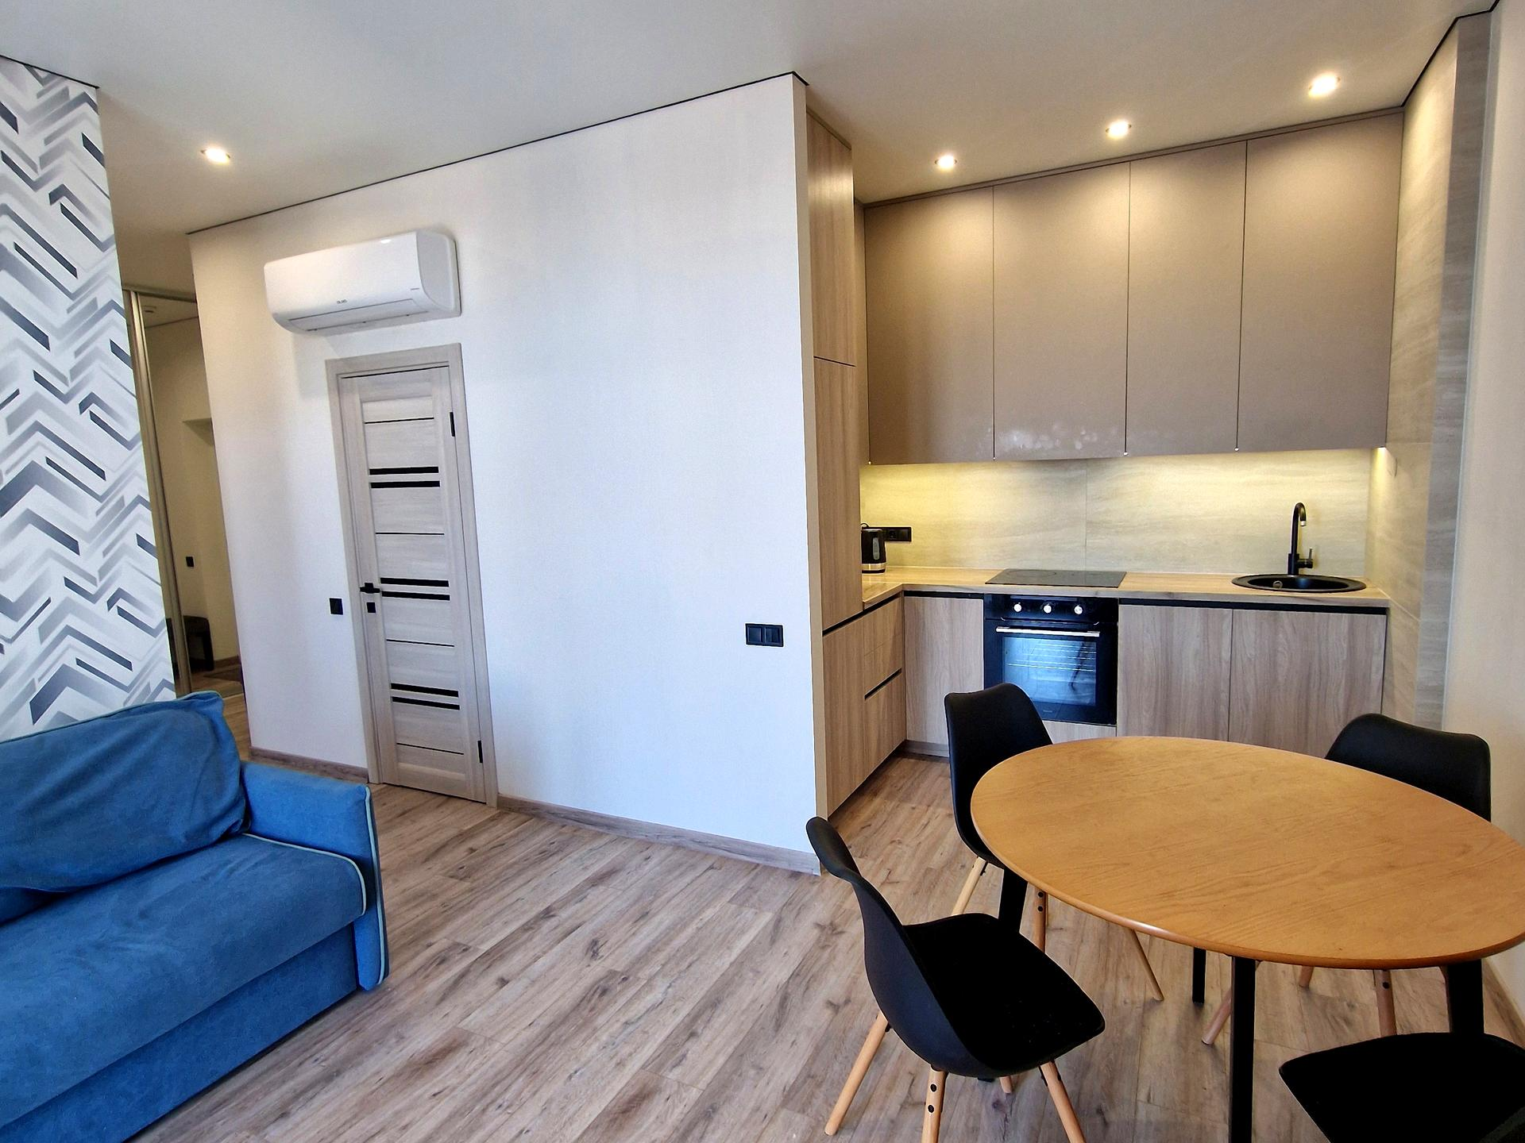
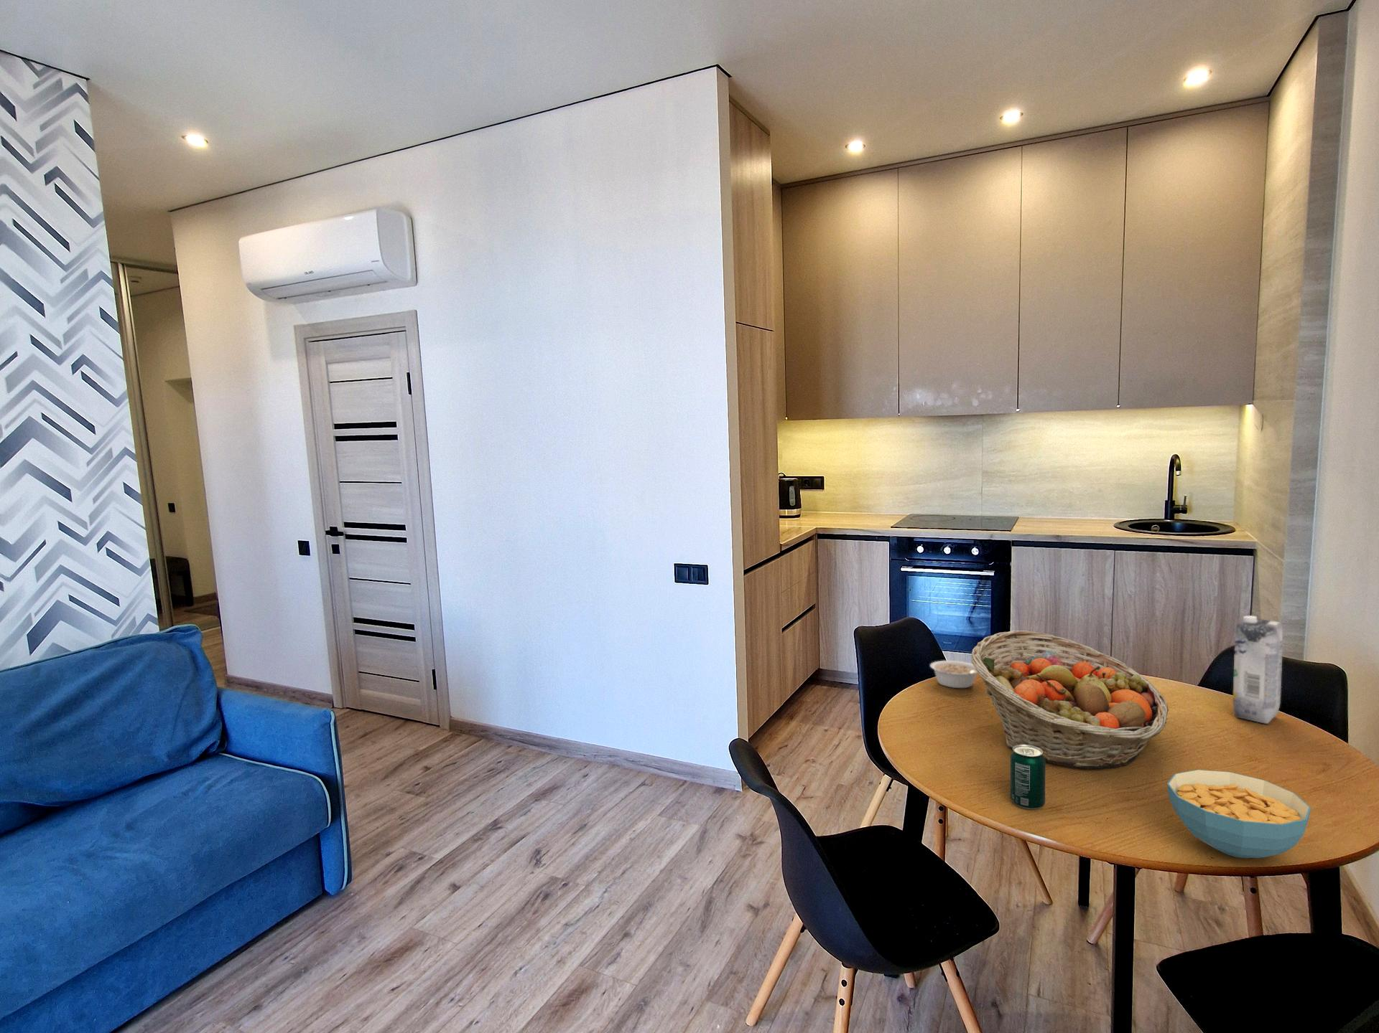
+ fruit basket (1066, 693)
+ beverage can (1027, 776)
+ legume (957, 674)
+ cereal bowl (1235, 821)
+ juice carton (1257, 667)
